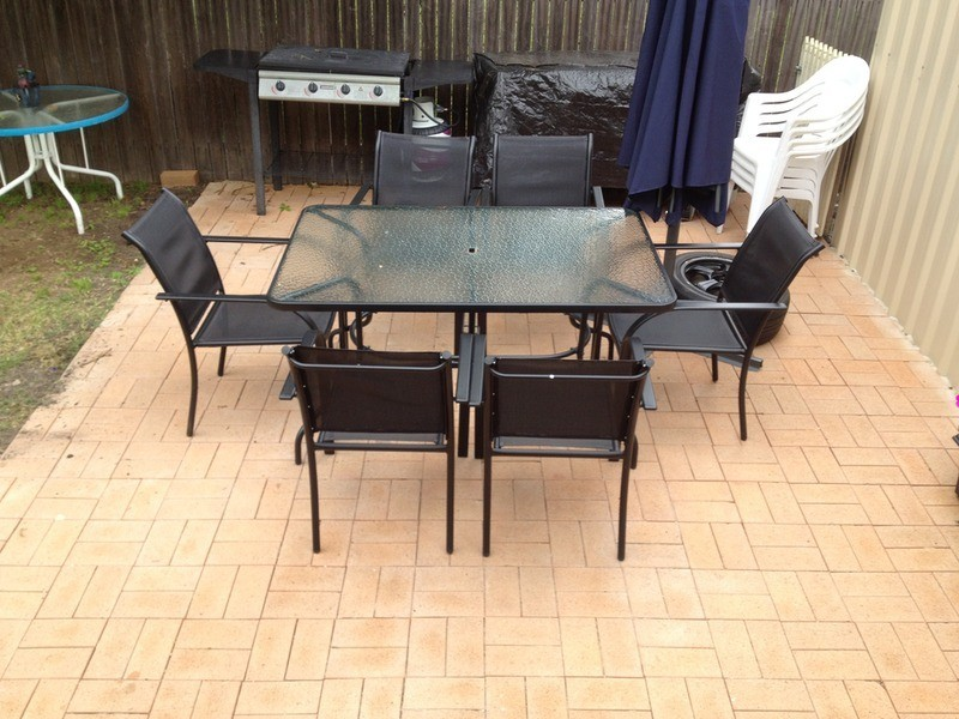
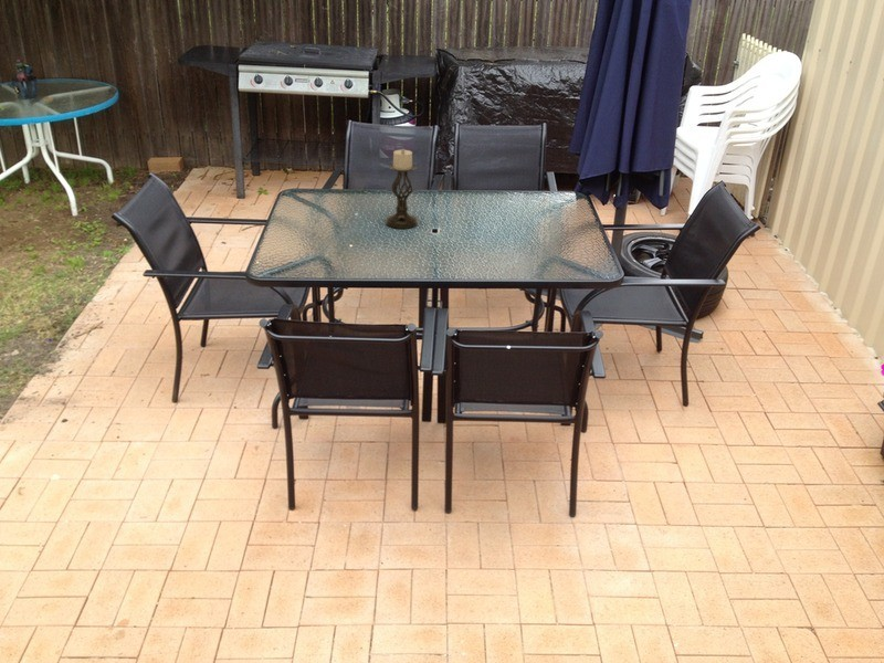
+ candle holder (402, 187)
